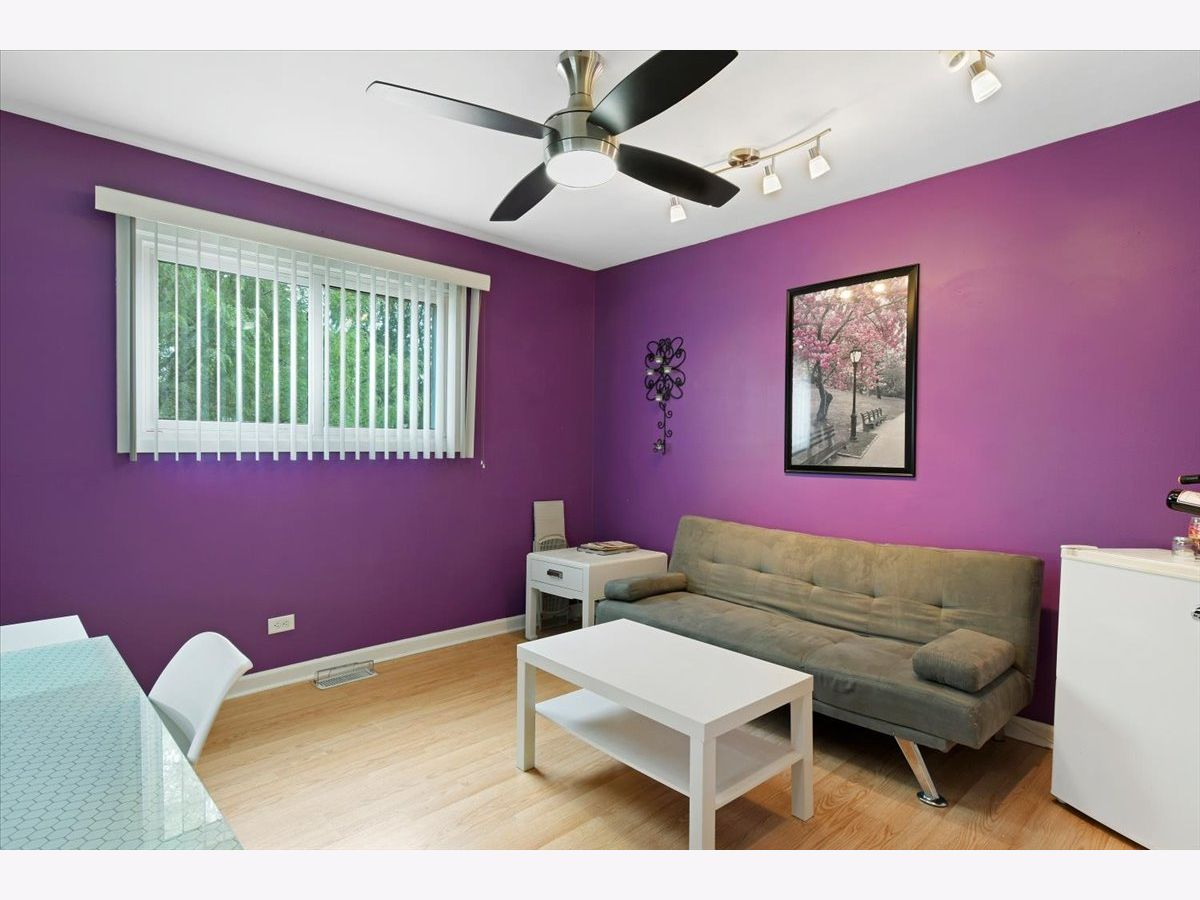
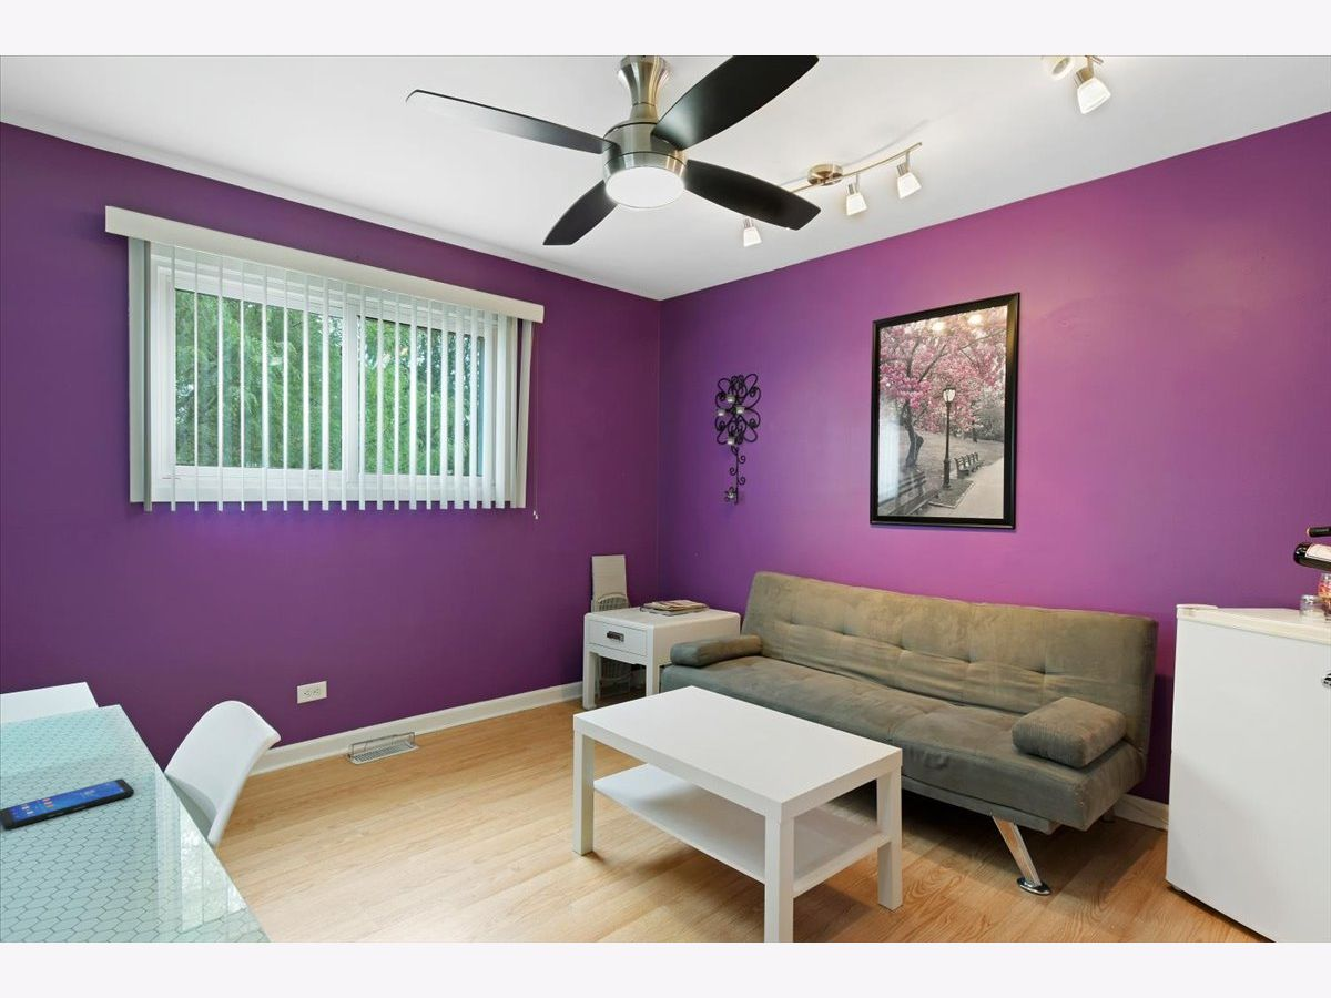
+ smartphone (68, 802)
